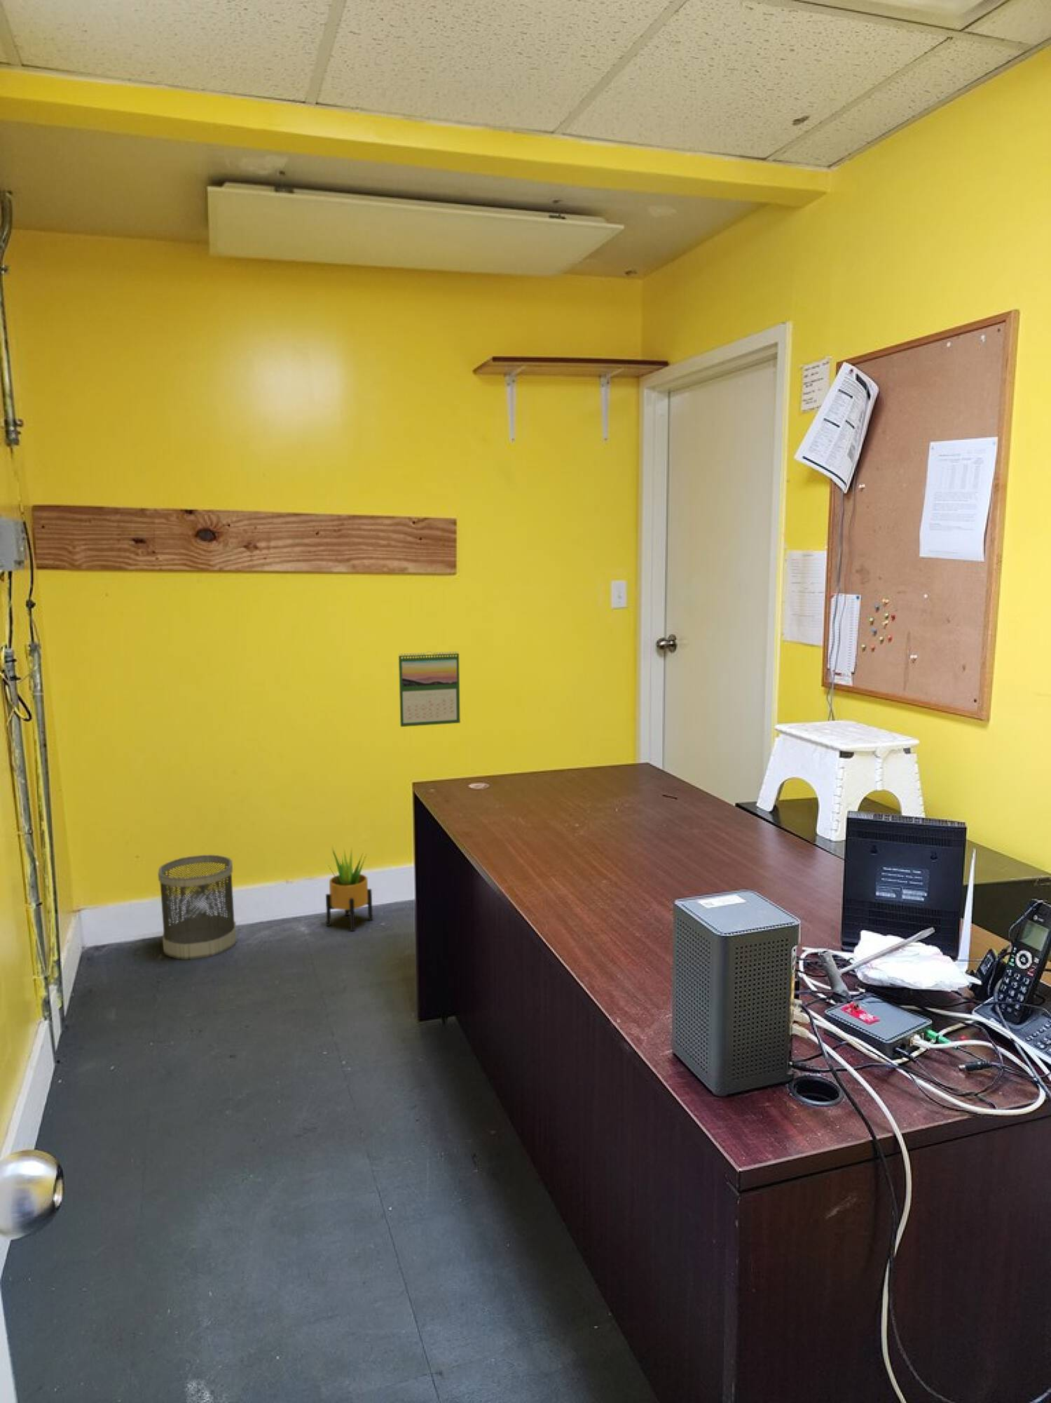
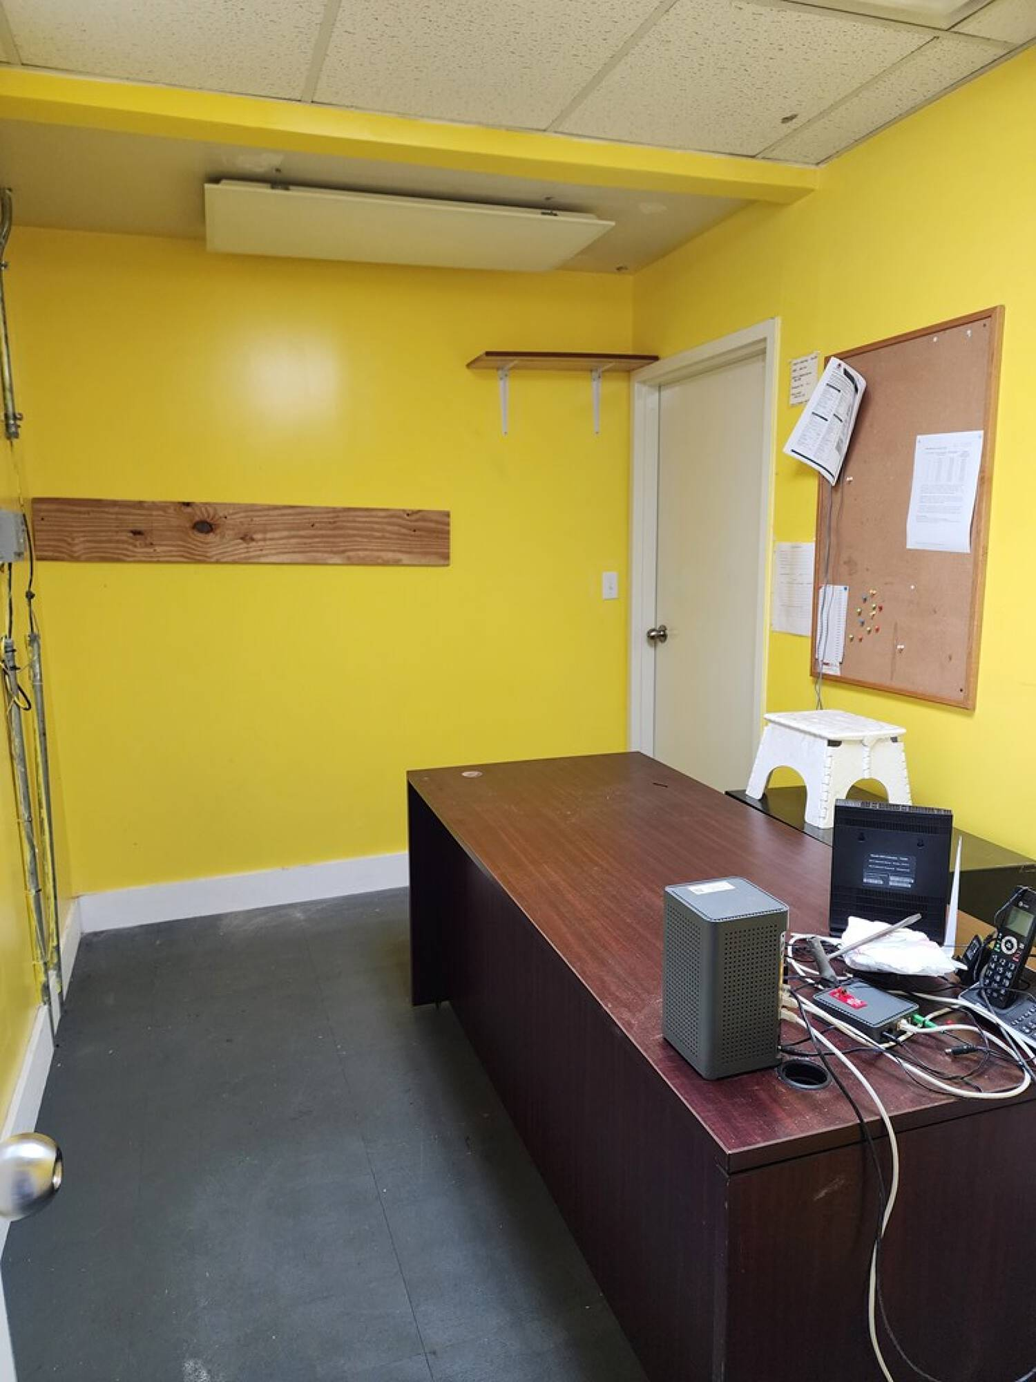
- wastebasket (198, 905)
- potted plant (348, 885)
- calendar (429, 687)
